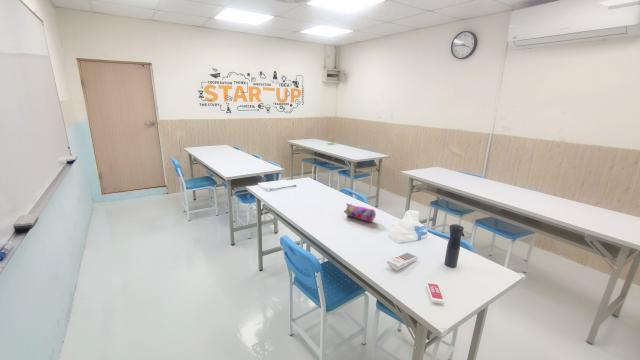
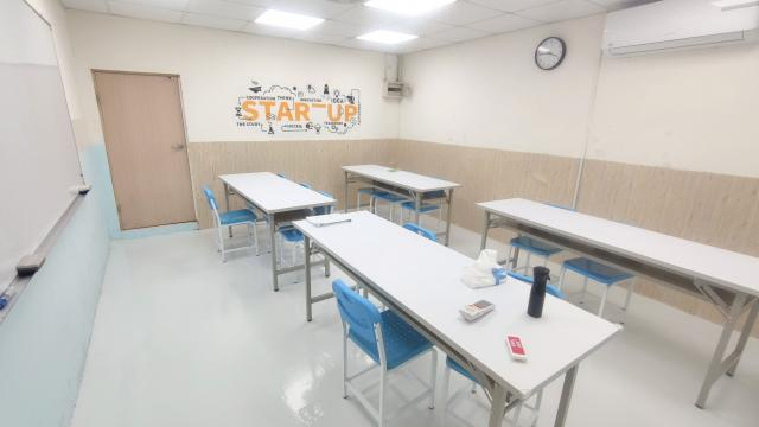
- pencil case (359, 212)
